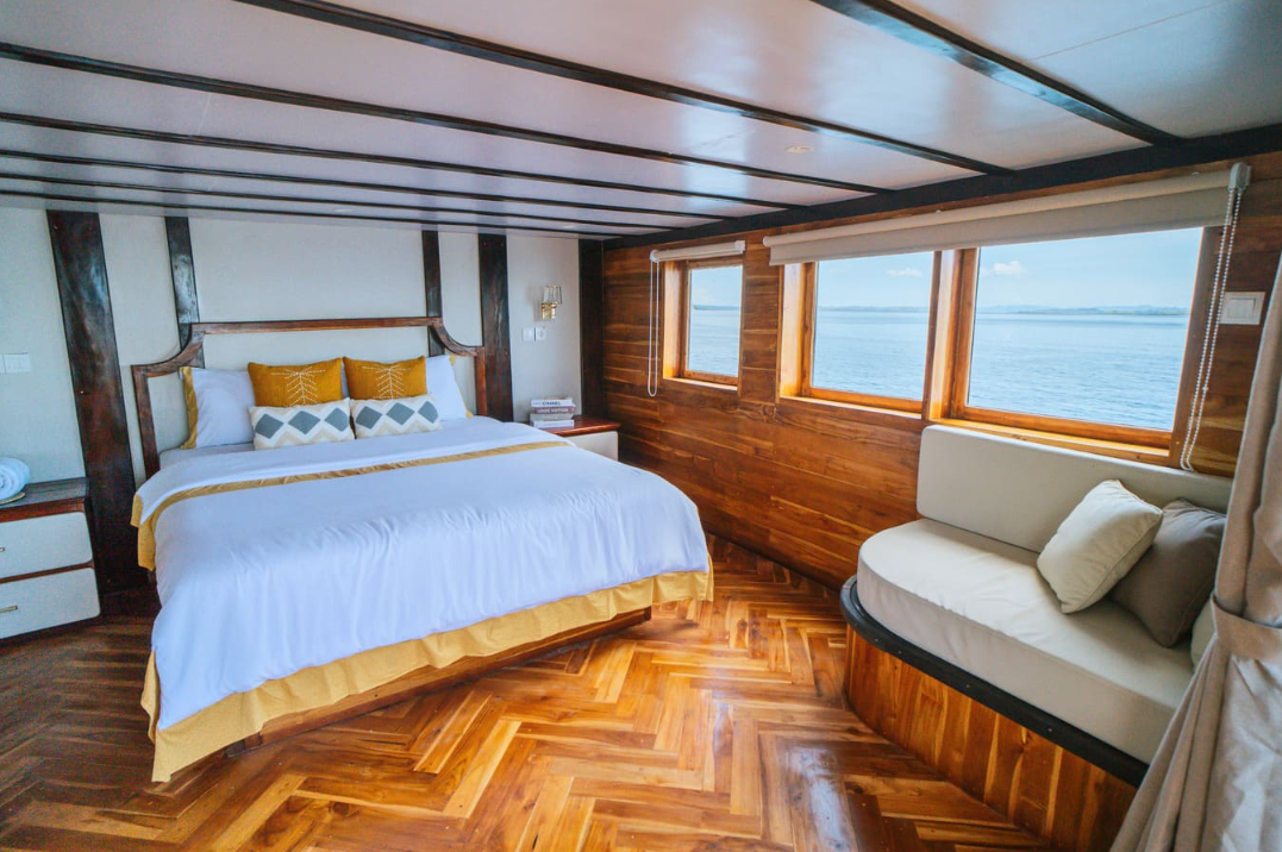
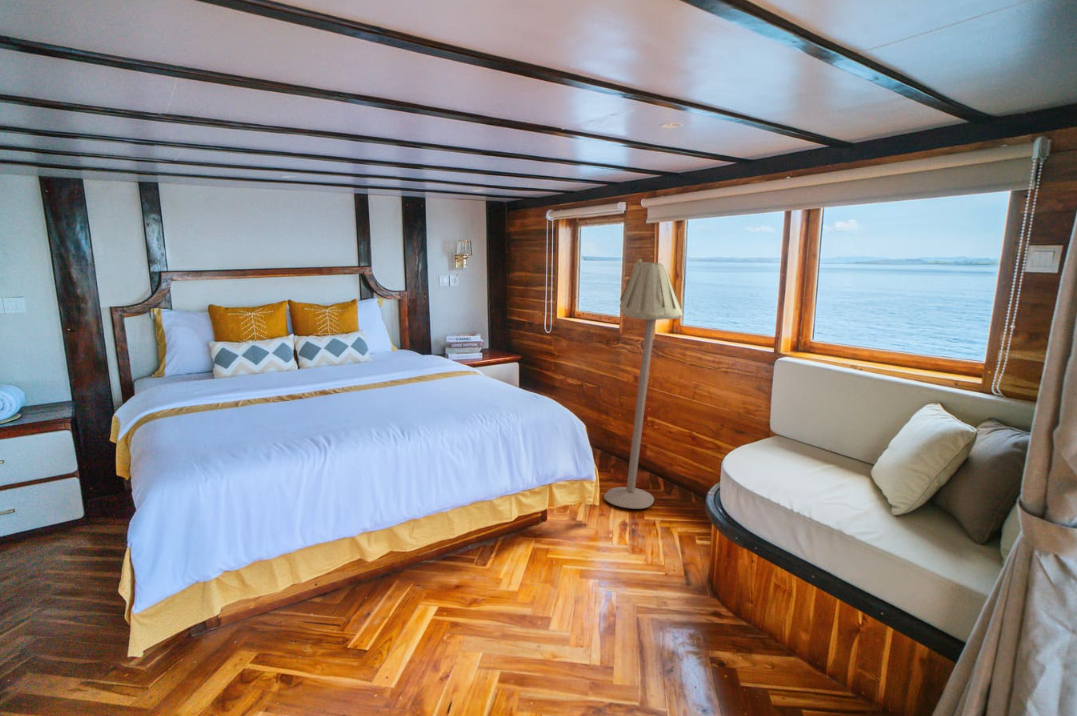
+ floor lamp (643, 381)
